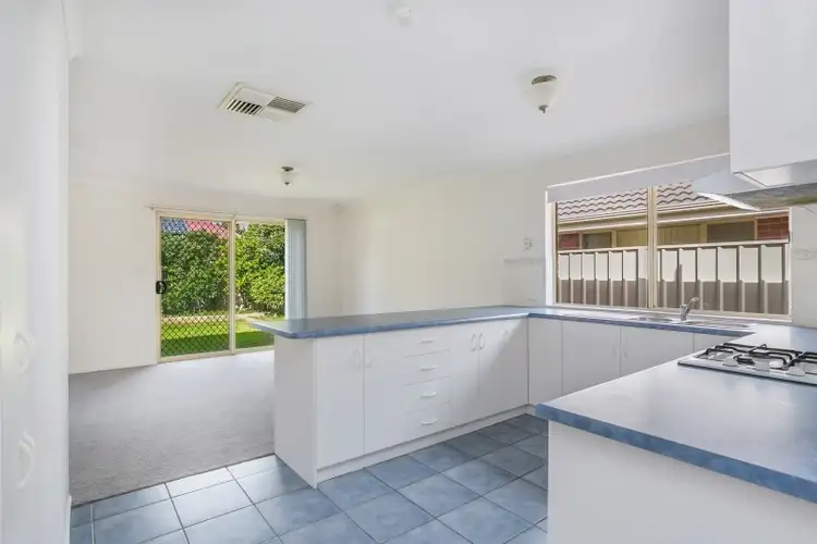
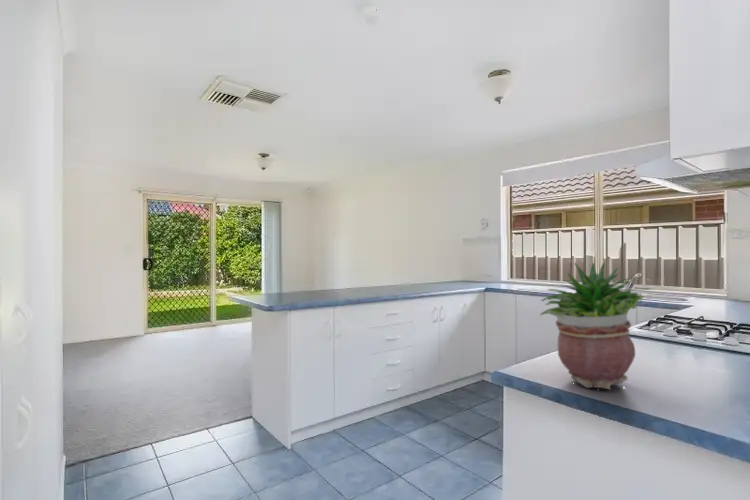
+ potted plant (590, 321)
